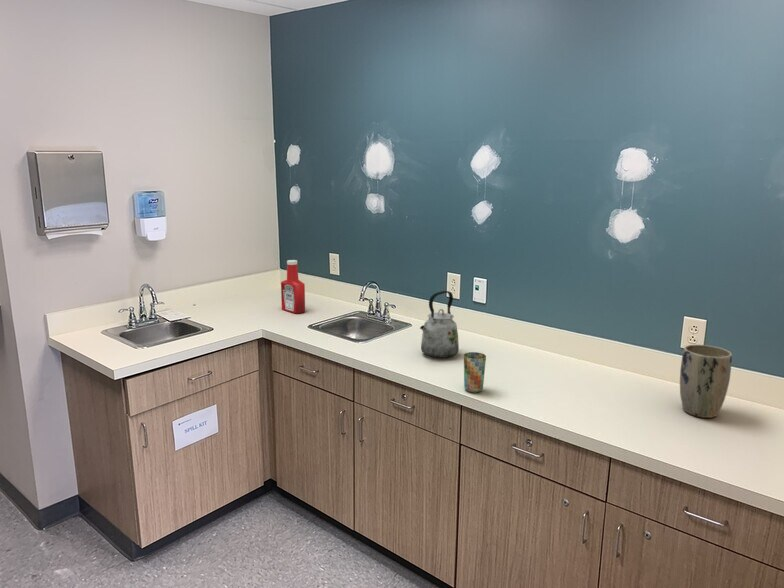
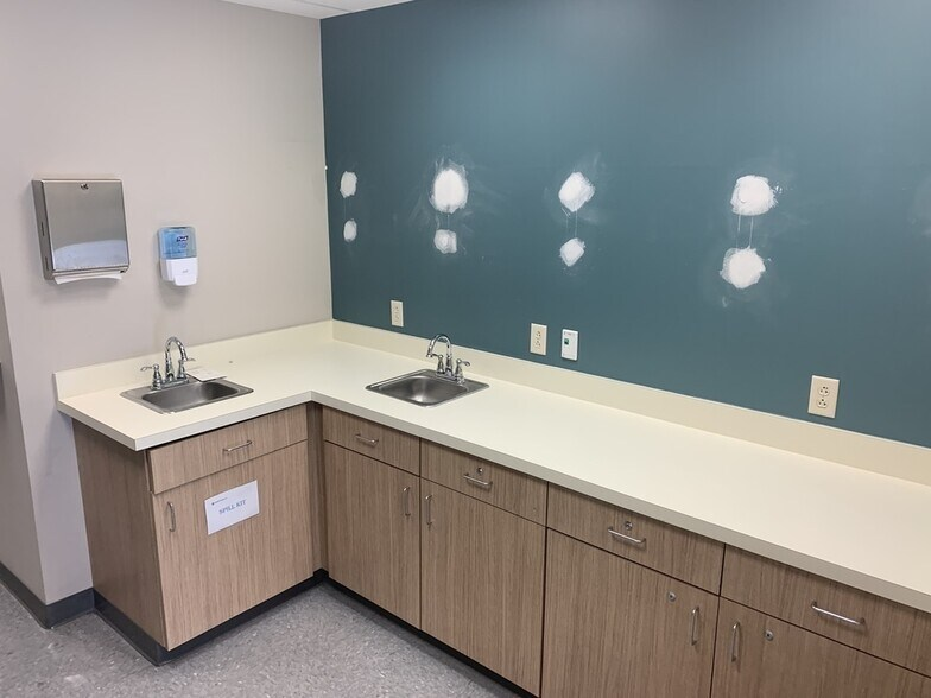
- cup (474, 372)
- soap bottle (292, 285)
- plant pot (703, 381)
- kettle (436, 324)
